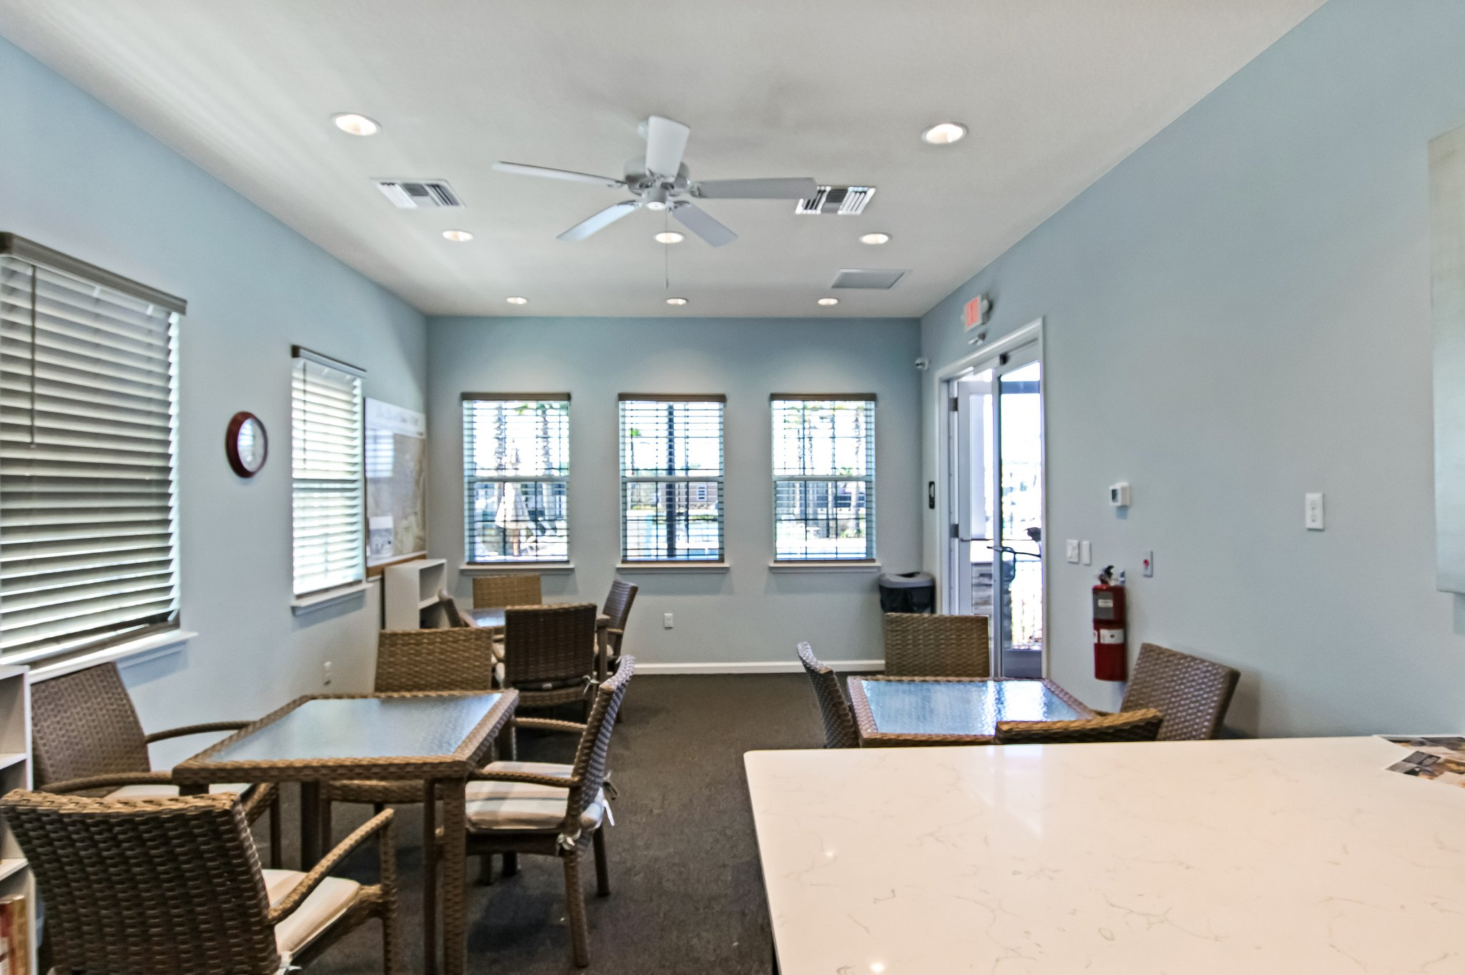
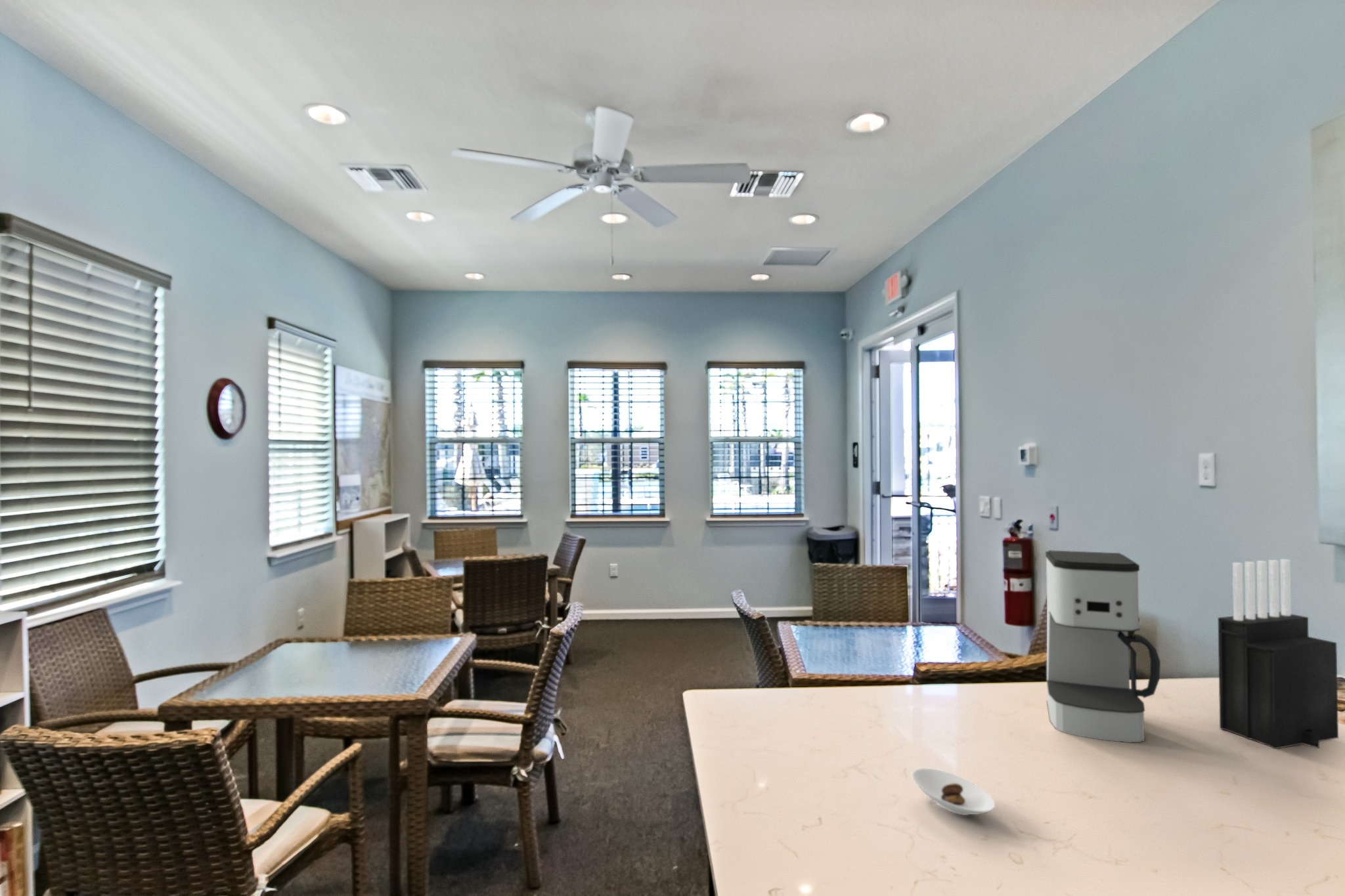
+ saucer (952, 794)
+ knife block (1283, 649)
+ coffee maker (1100, 641)
